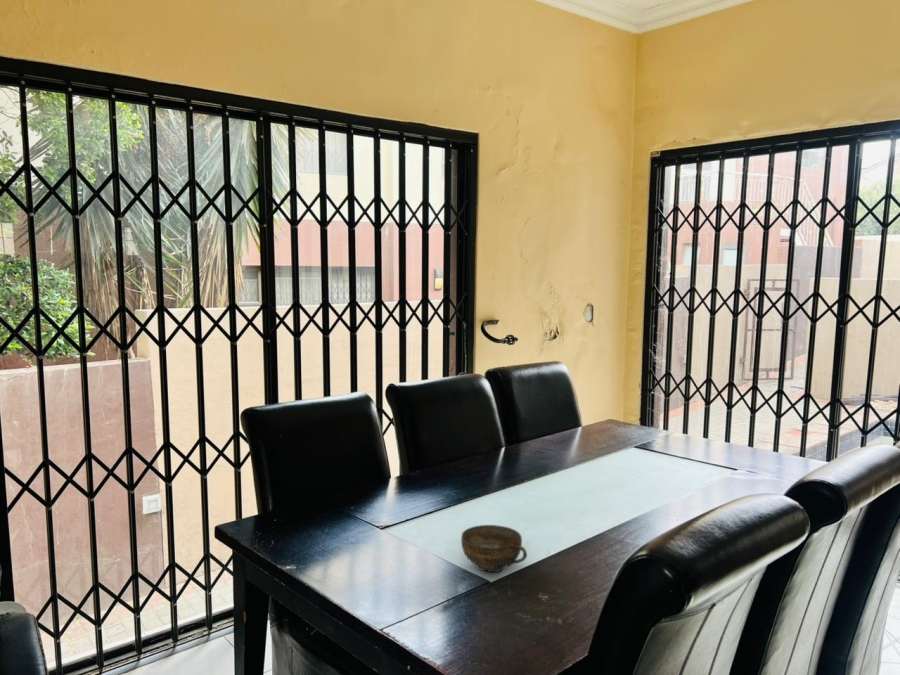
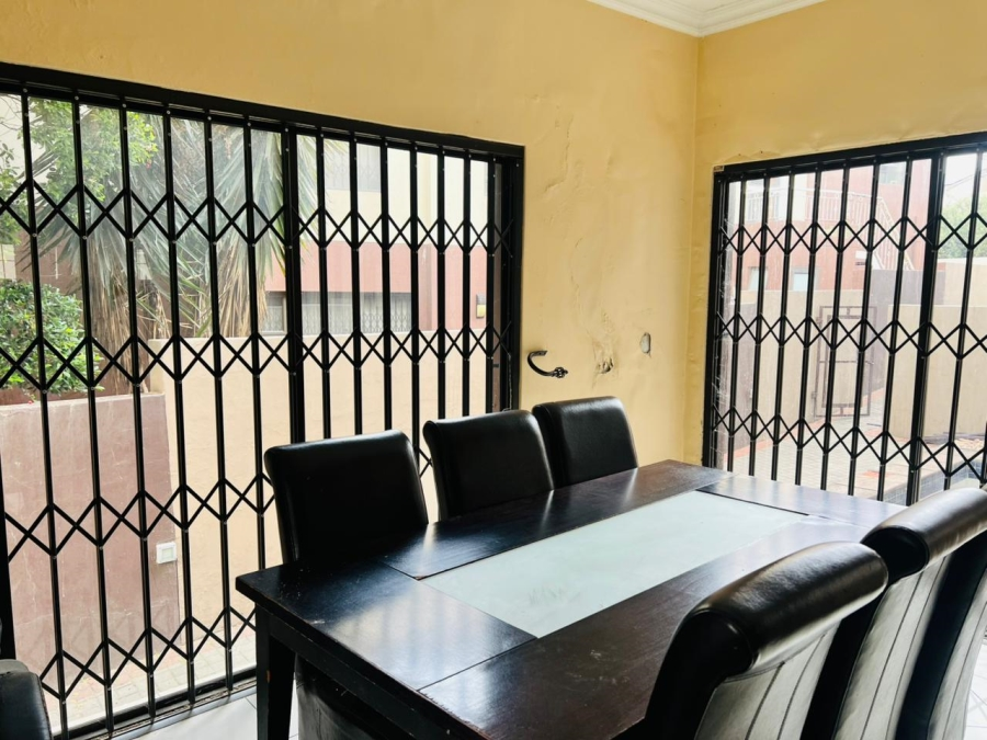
- cup (496, 552)
